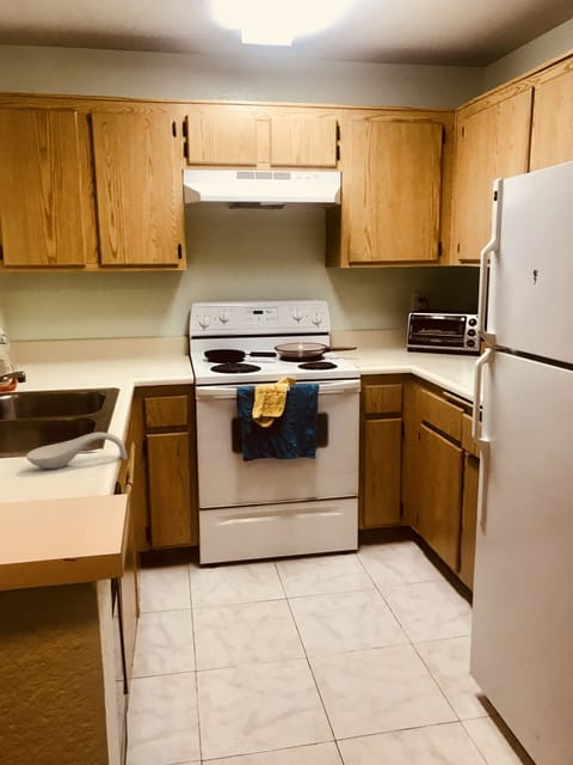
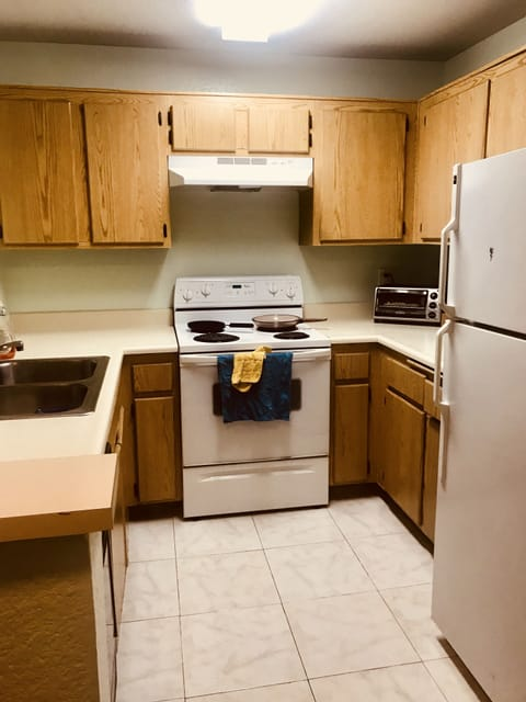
- spoon rest (76, 448)
